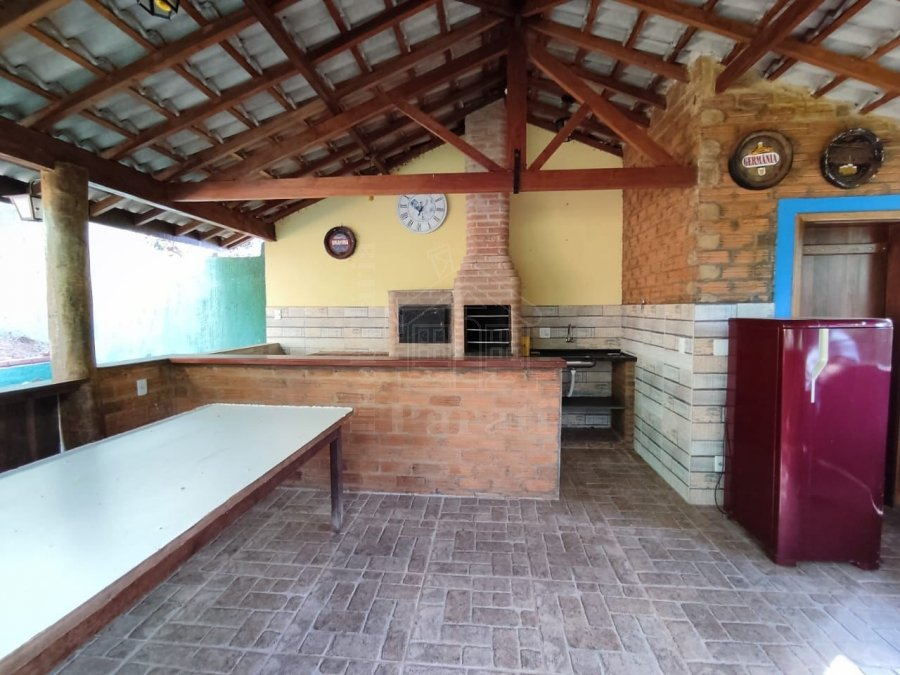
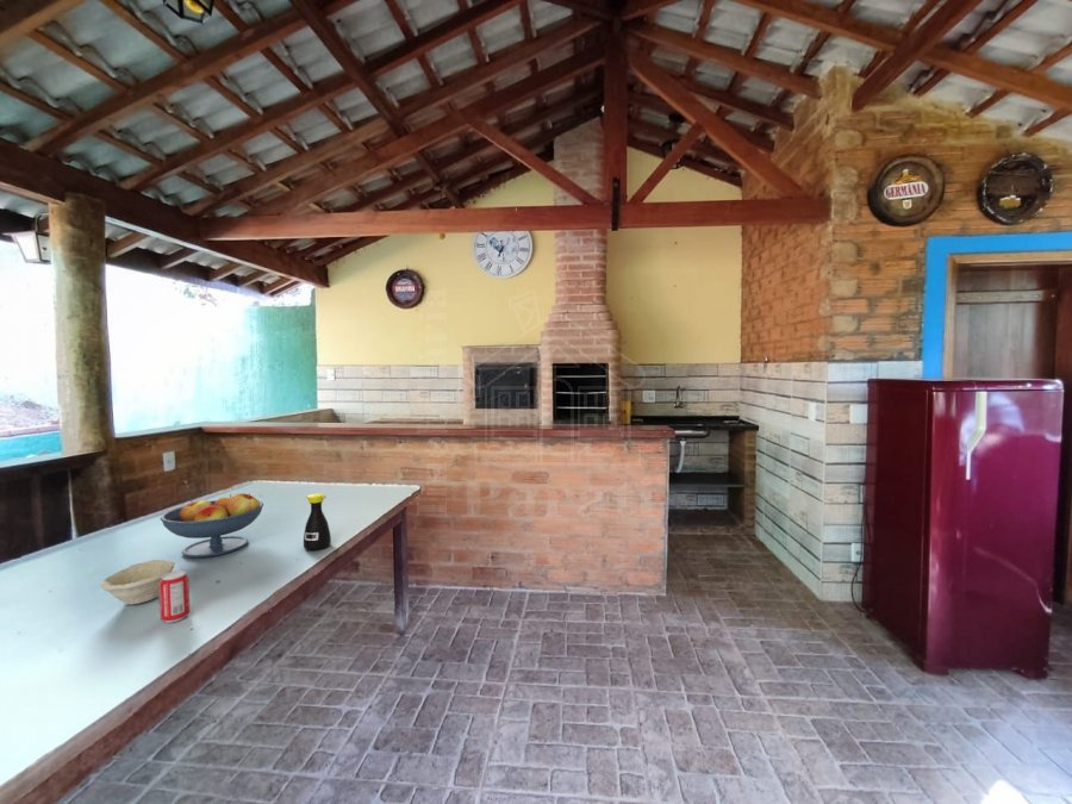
+ bottle (316, 521)
+ fruit bowl (214, 522)
+ beverage can (174, 596)
+ bowl (139, 585)
